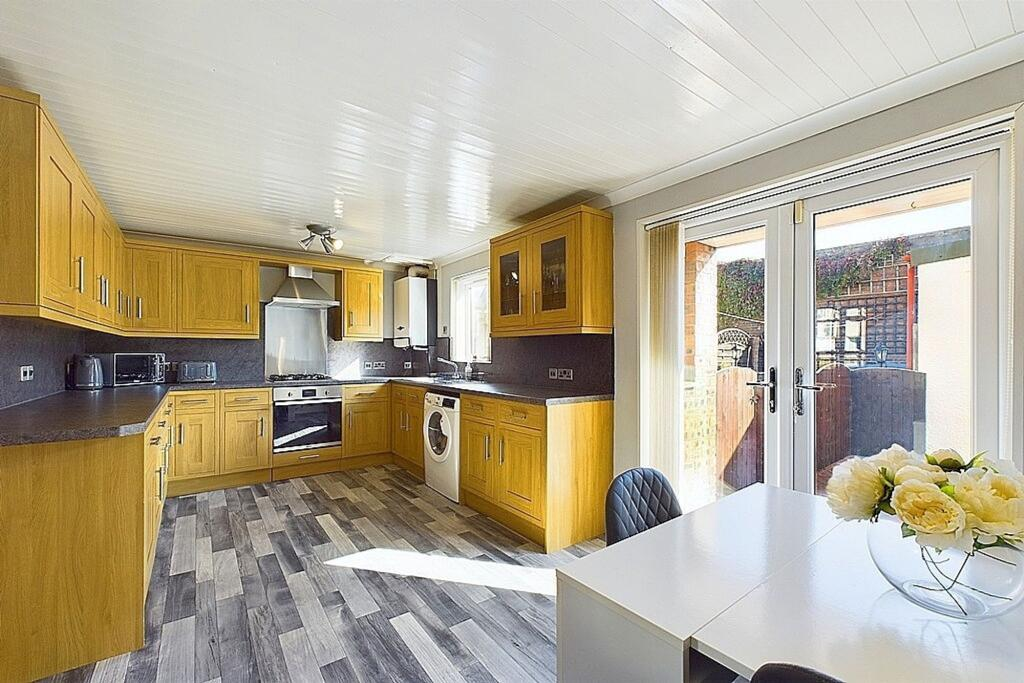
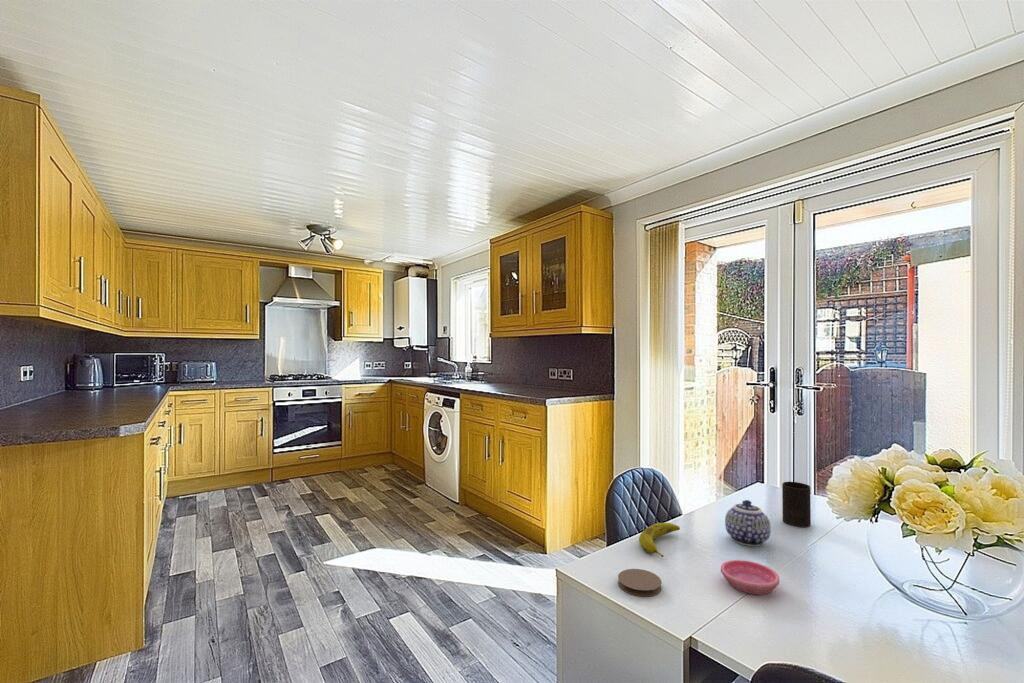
+ cup (796, 503)
+ teapot (747, 520)
+ saucer (749, 577)
+ fruit (661, 535)
+ coaster (639, 581)
